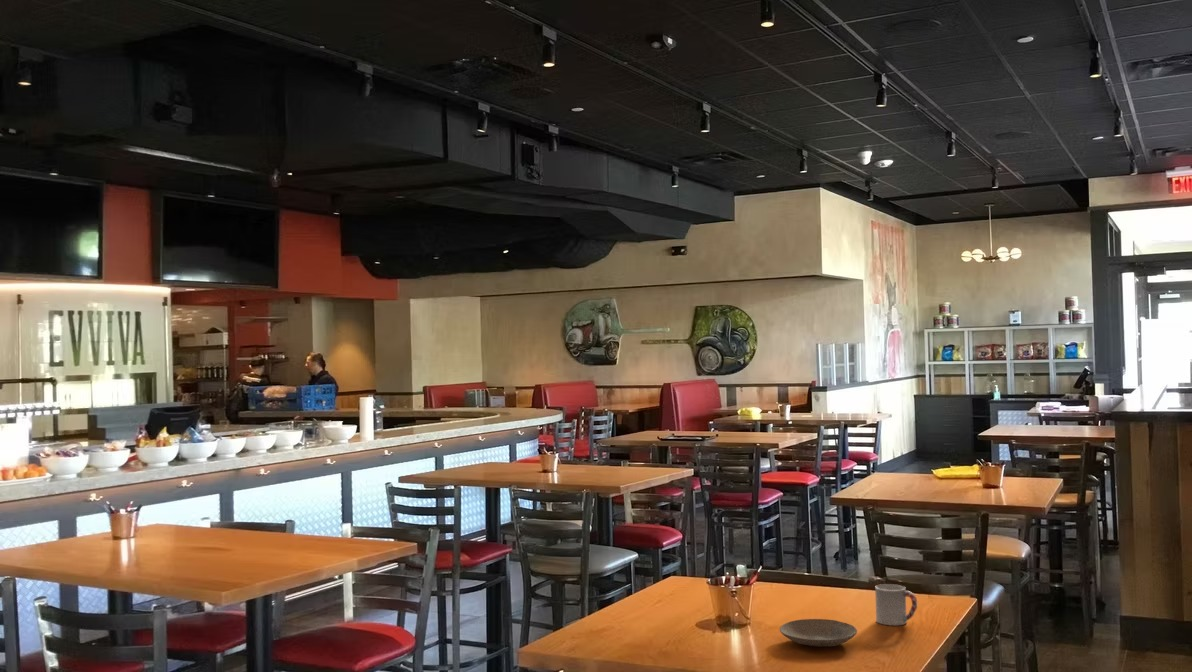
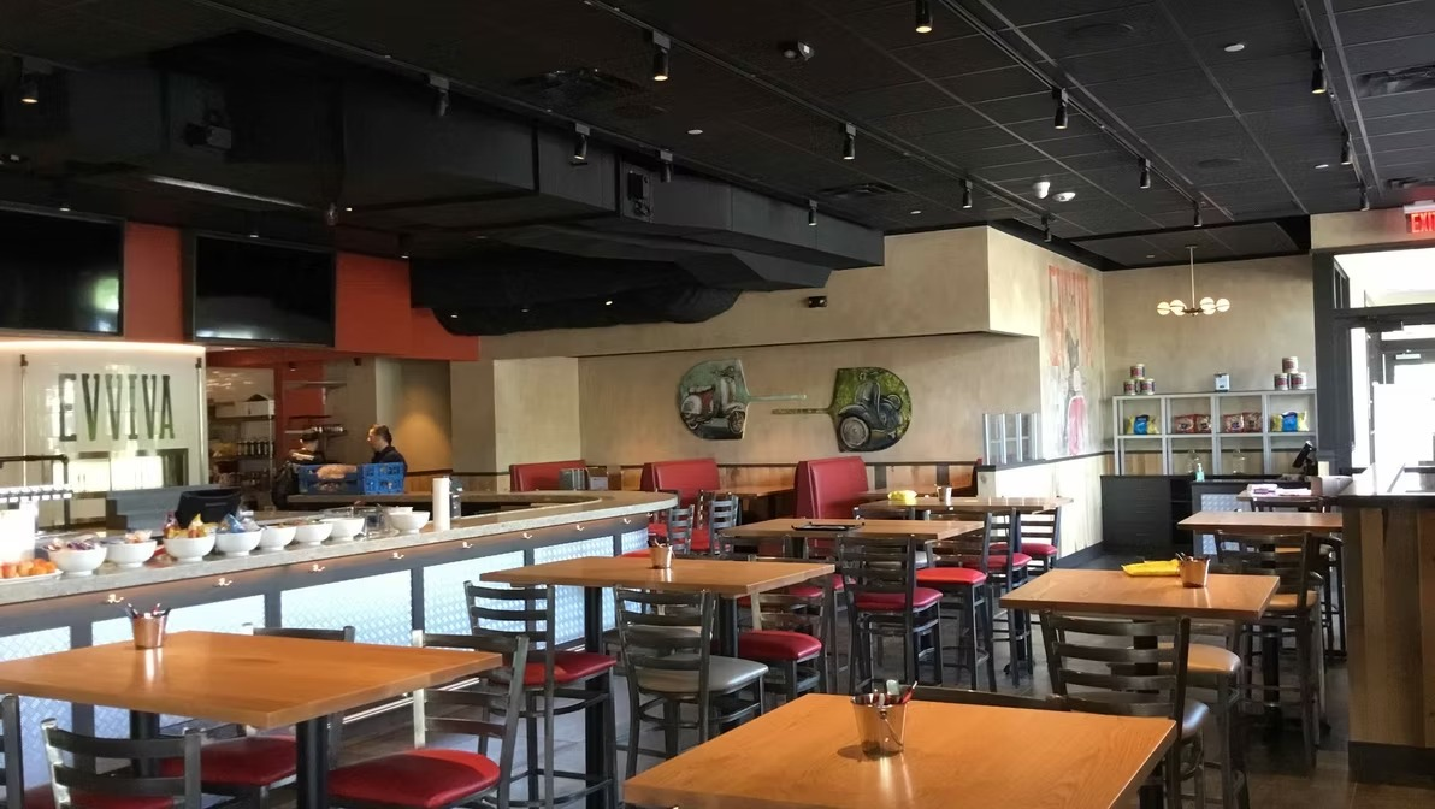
- cup (896, 605)
- plate (818, 635)
